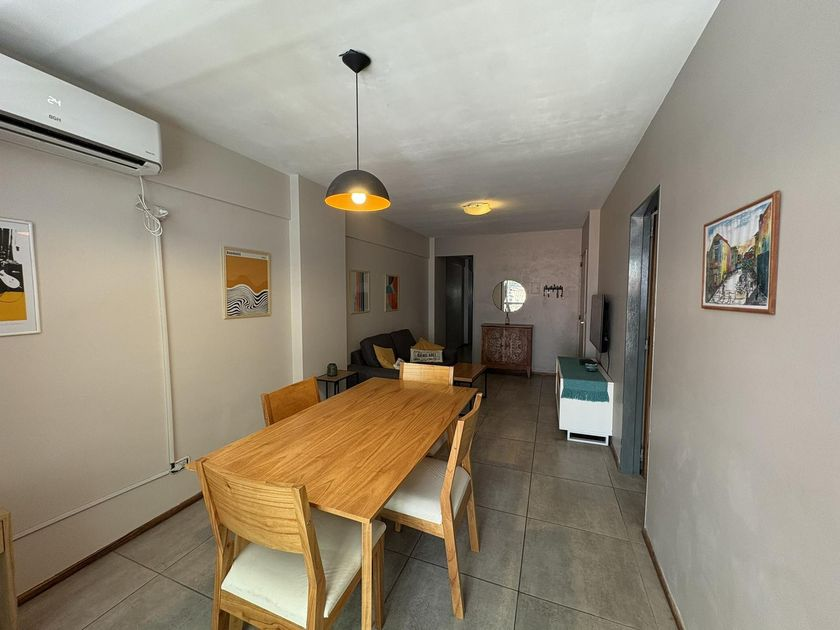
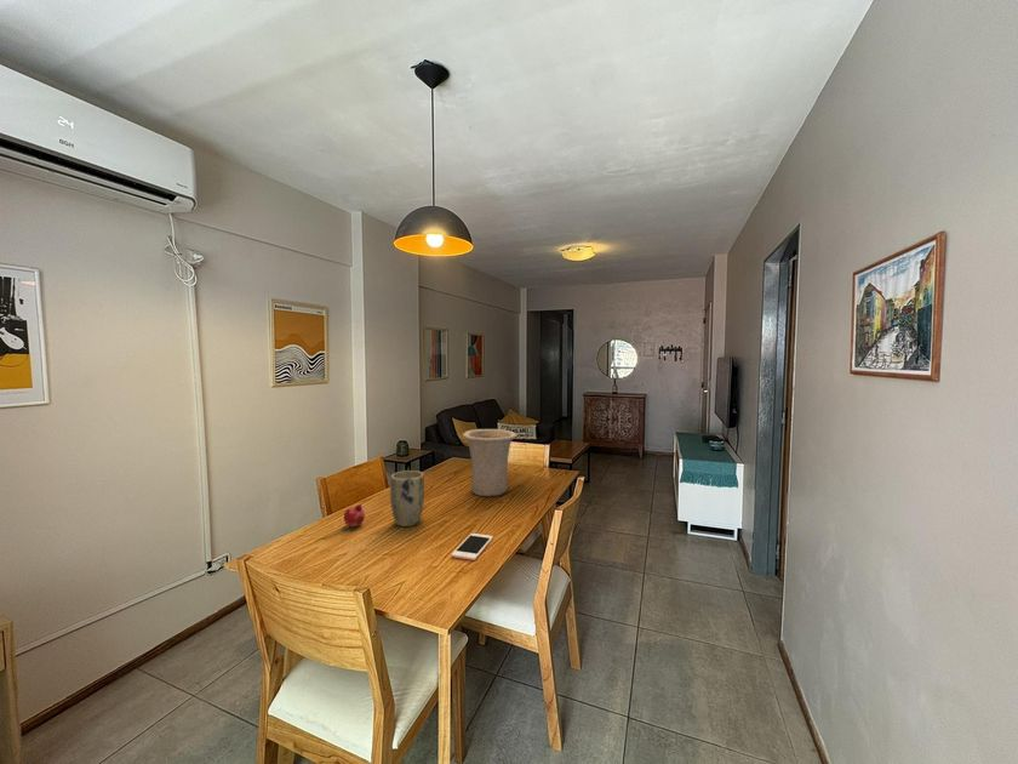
+ fruit (354, 514)
+ vase (490, 461)
+ cell phone (473, 546)
+ plant pot (407, 498)
